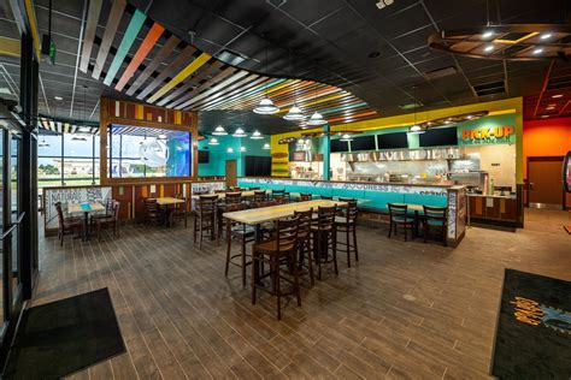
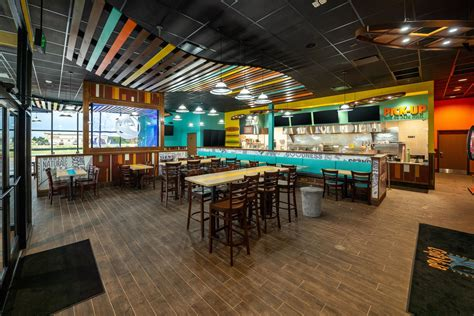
+ trash can (311, 199)
